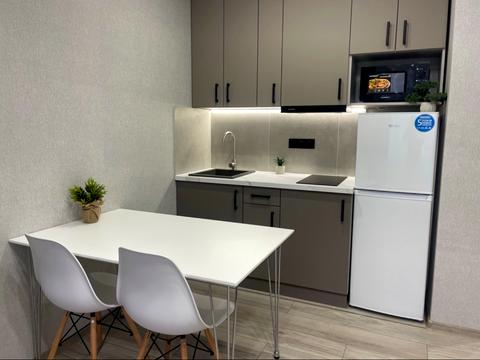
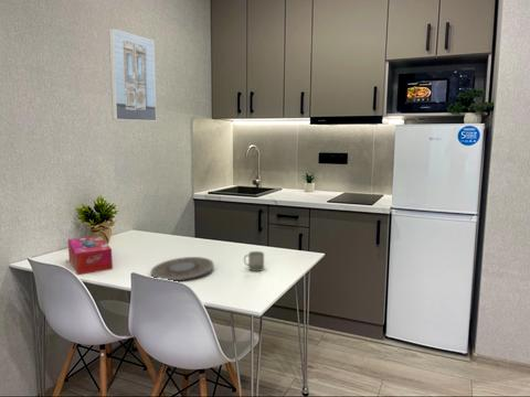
+ cup (253, 260)
+ tissue box (88, 254)
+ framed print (134, 78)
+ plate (182, 267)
